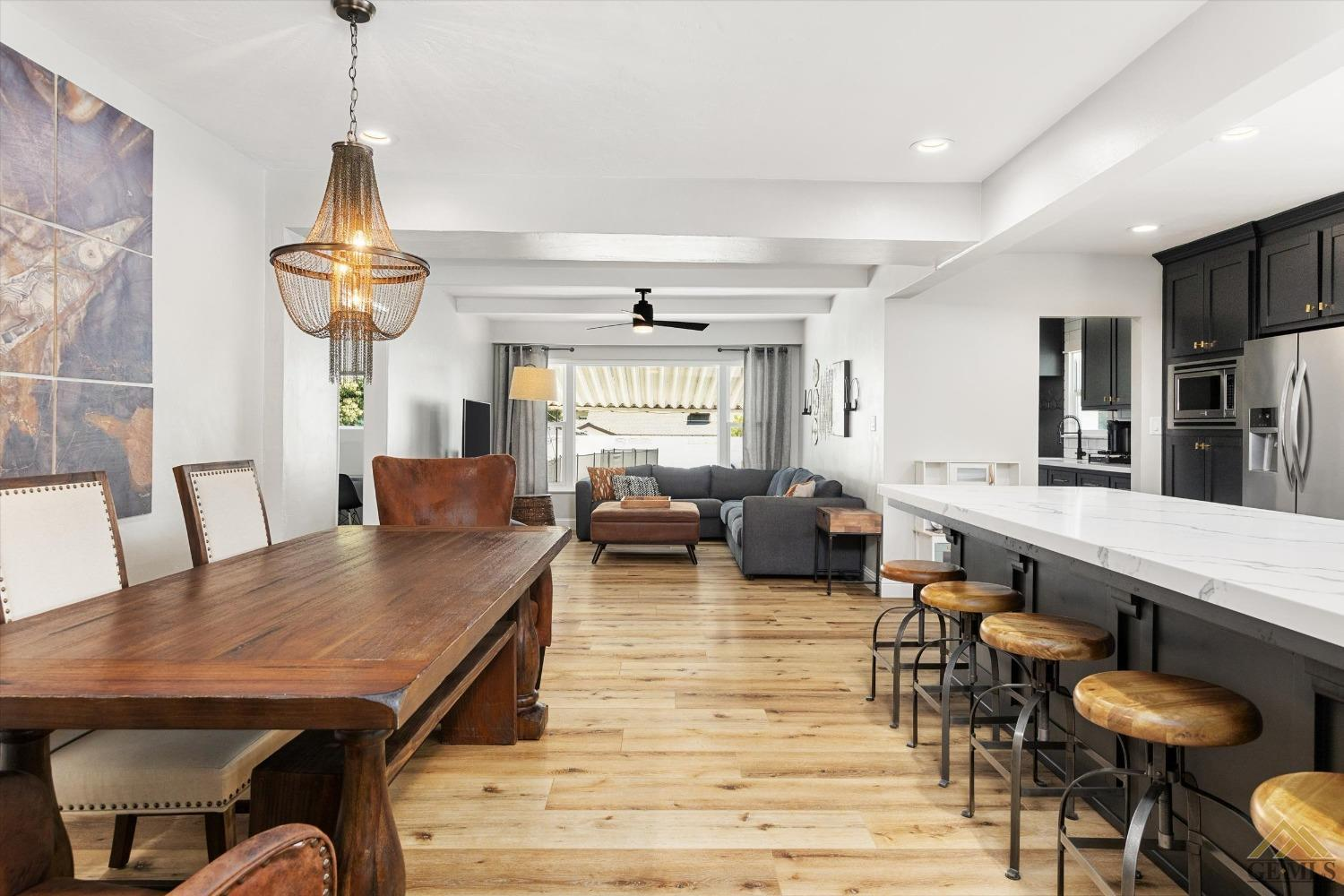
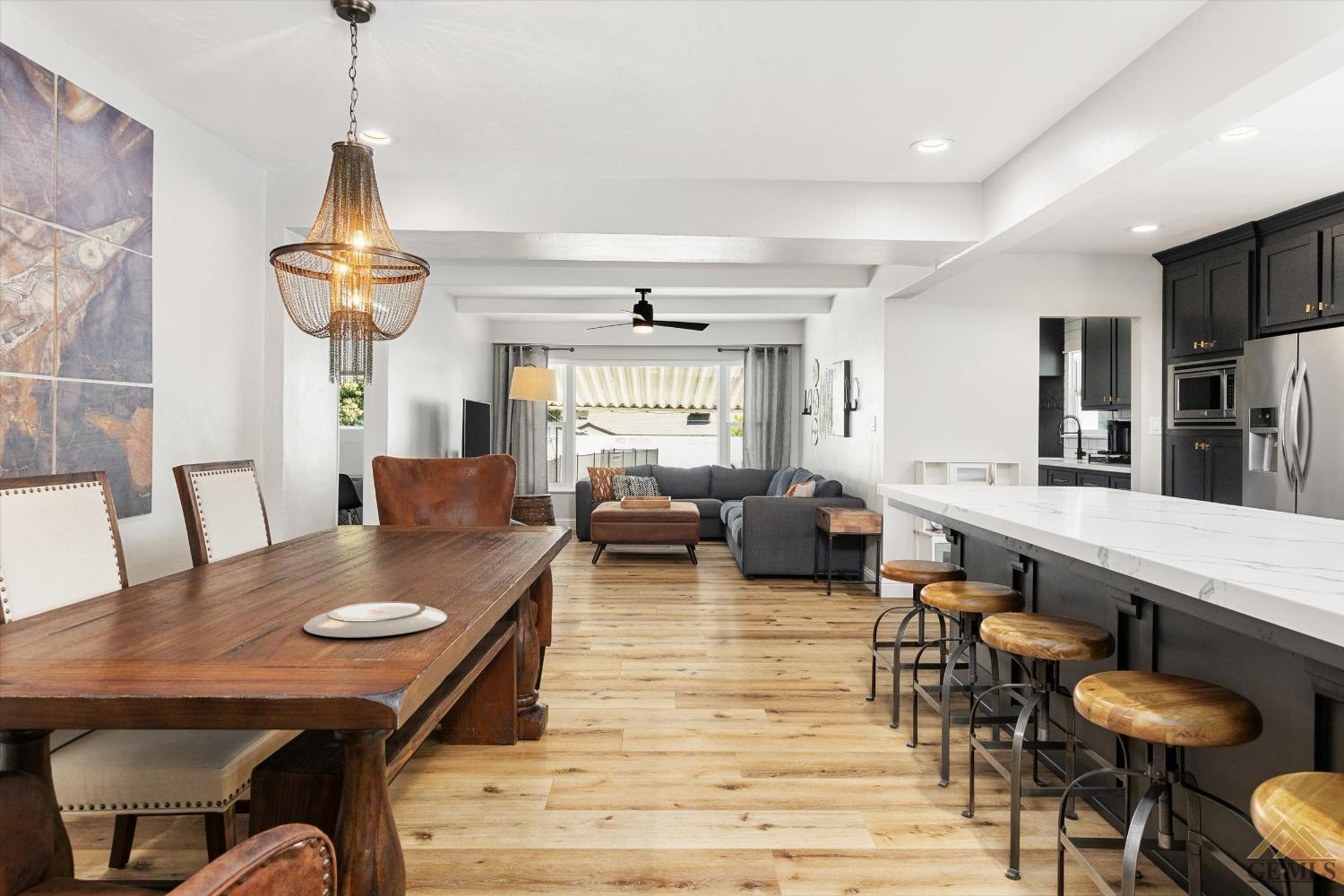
+ plate (377, 616)
